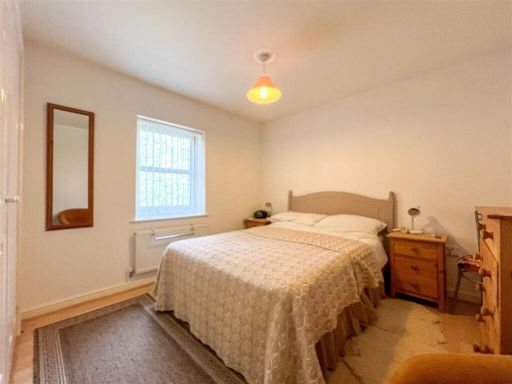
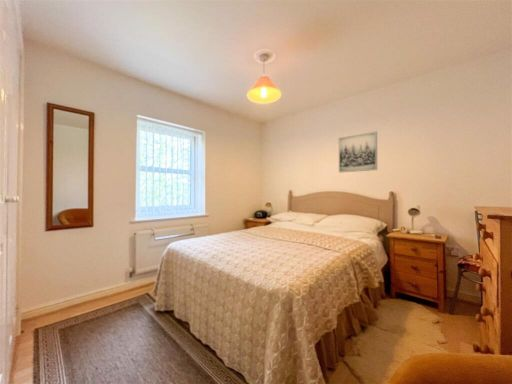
+ wall art (356, 153)
